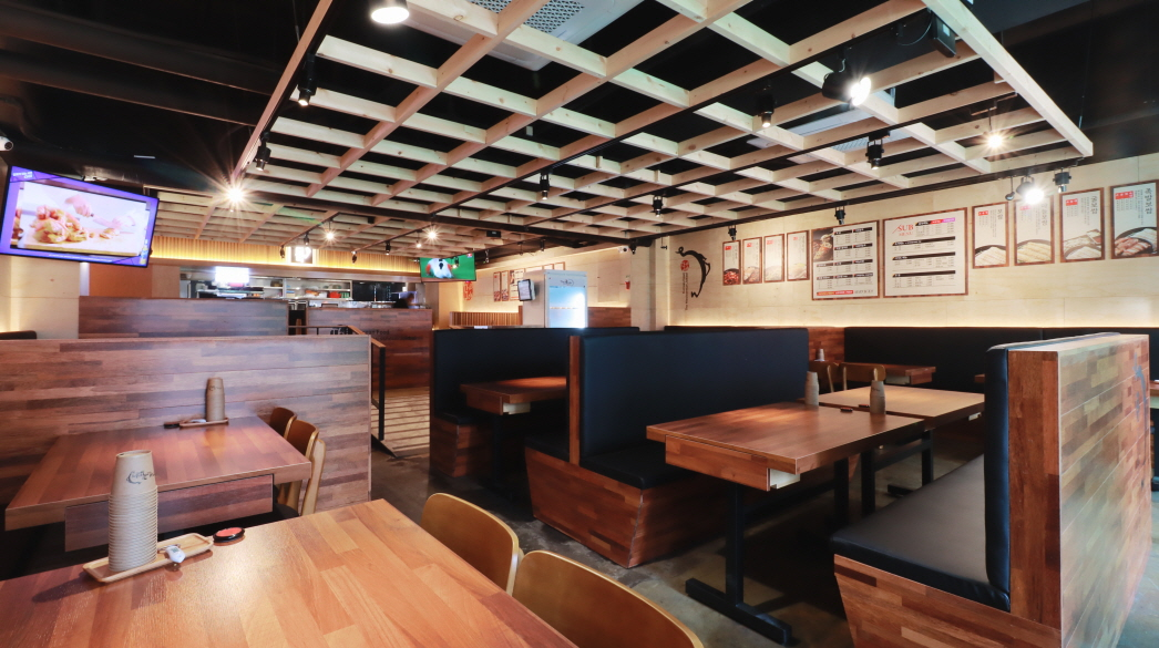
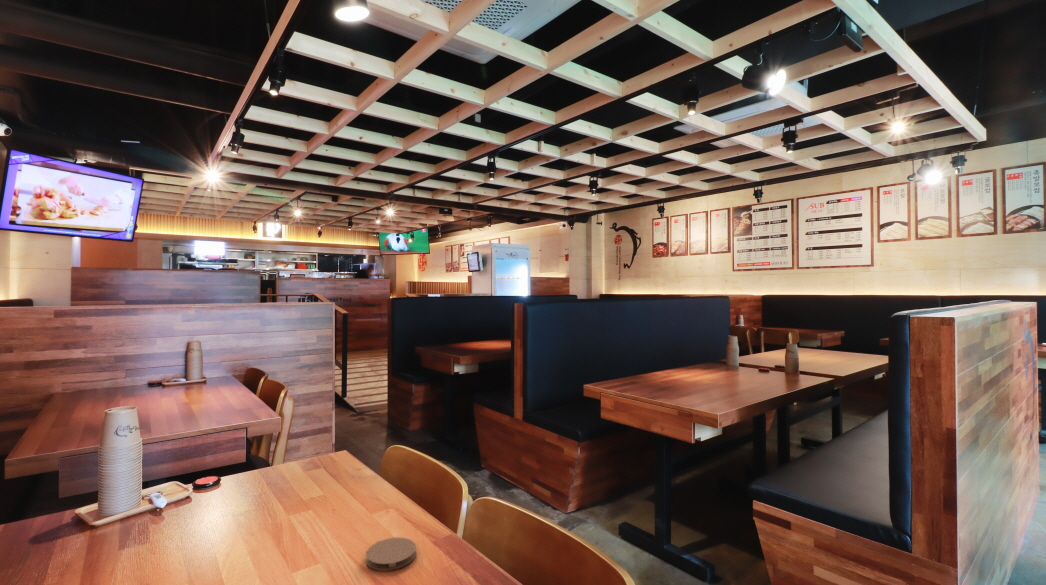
+ coaster (391, 553)
